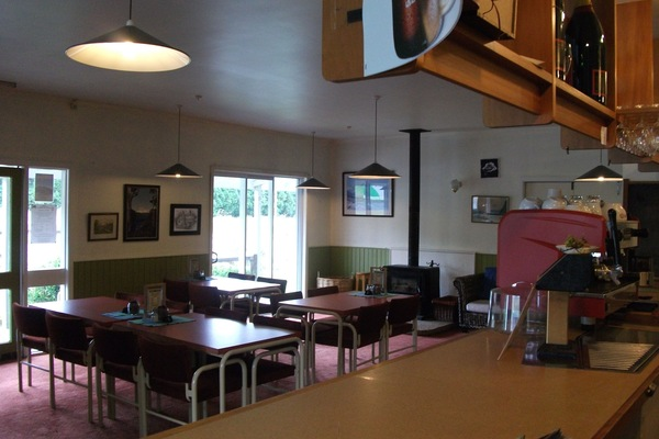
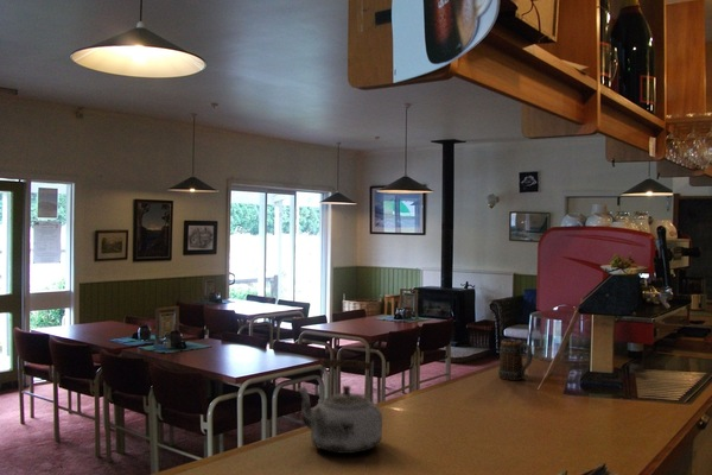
+ mug (515, 360)
+ kettle (337, 401)
